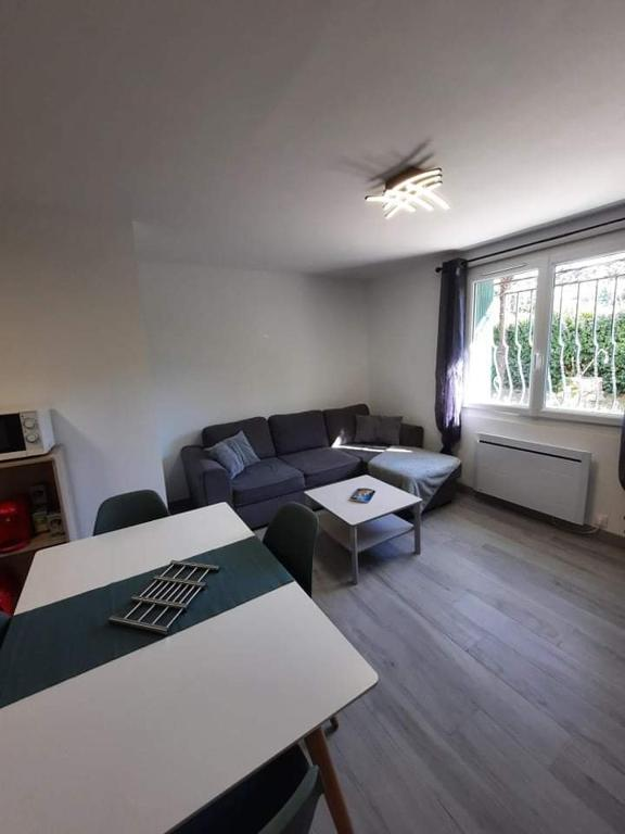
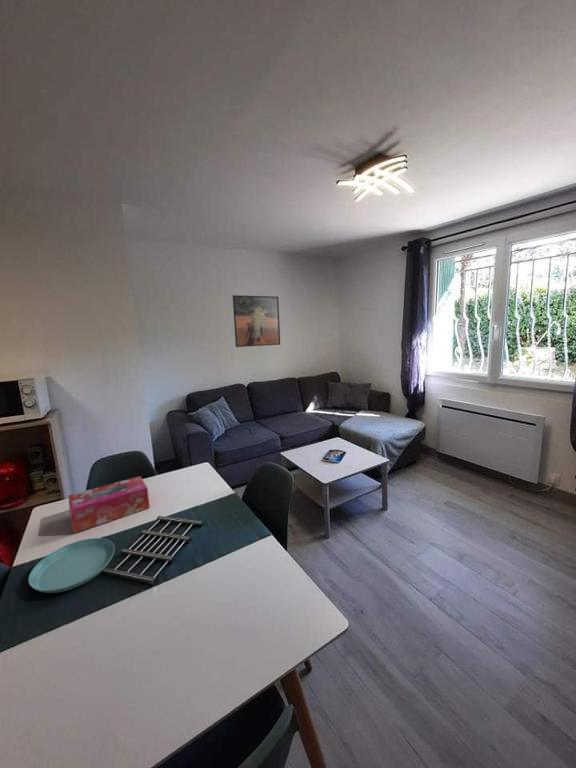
+ saucer (74, 565)
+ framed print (257, 321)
+ tissue box (110, 501)
